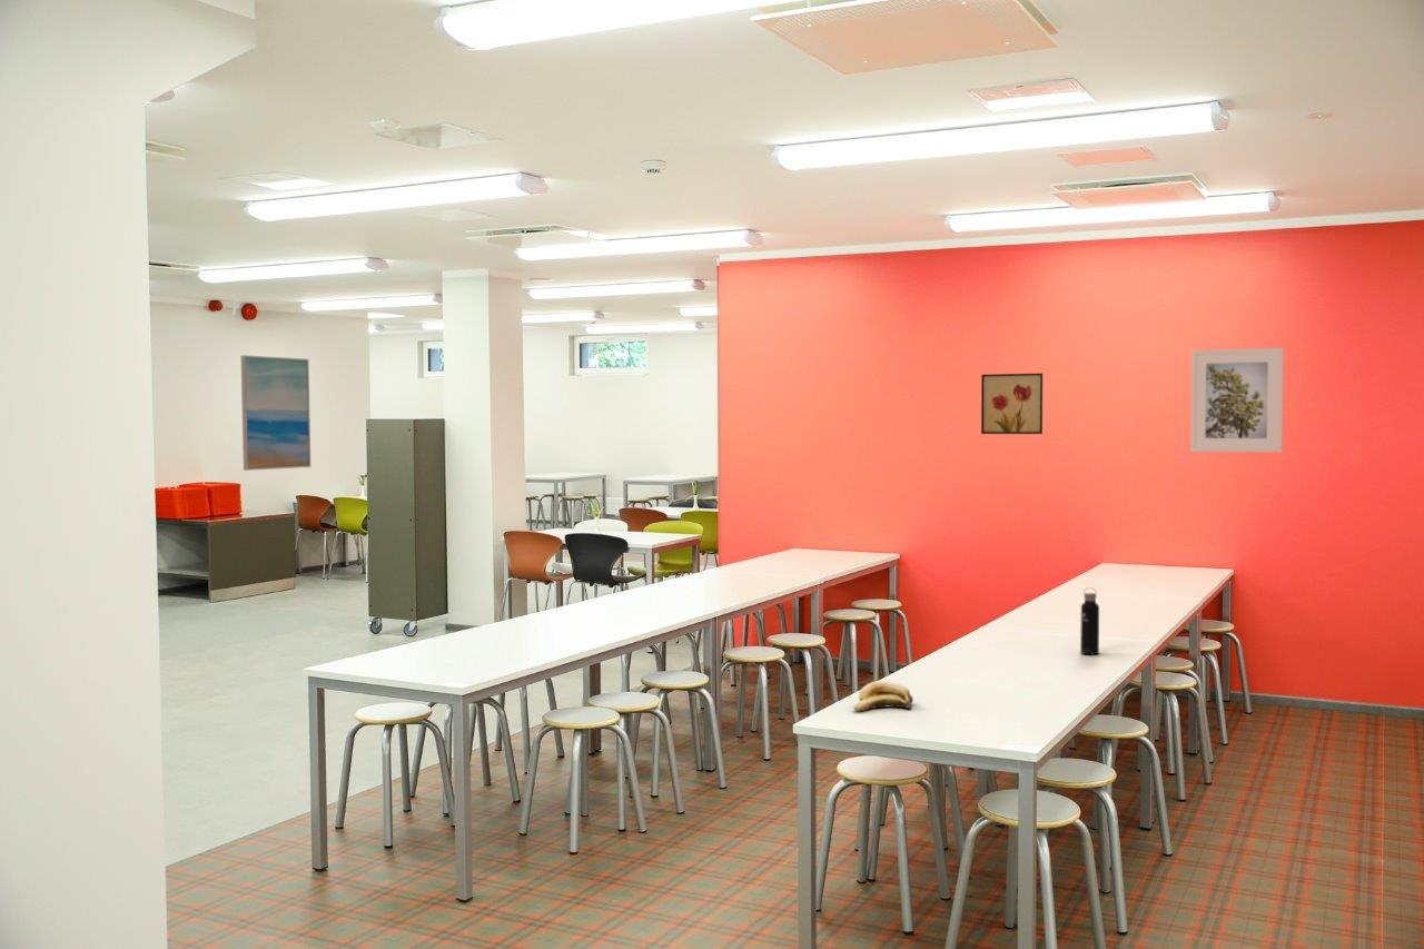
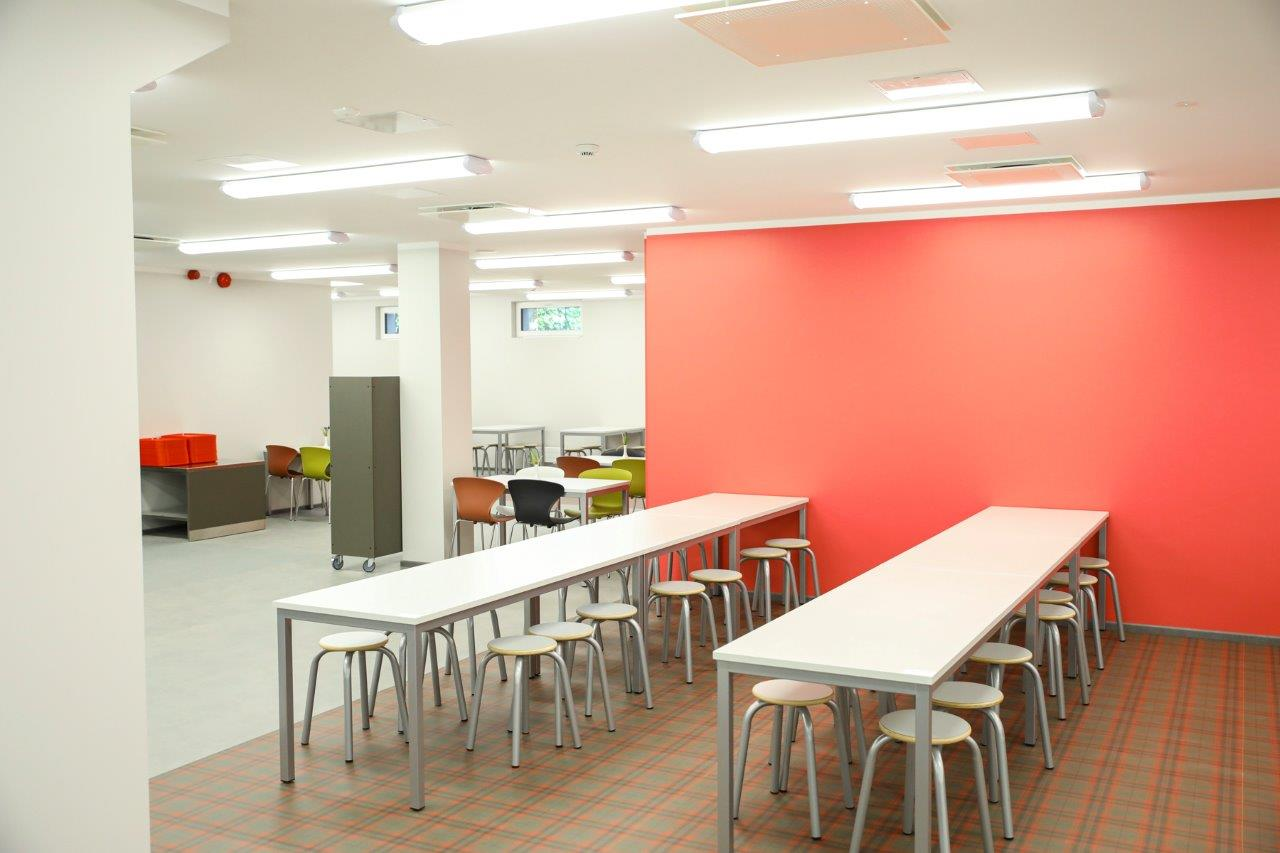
- wall art (1011, 404)
- water bottle (1089, 620)
- banana (884, 695)
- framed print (1236, 401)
- wall art (276, 413)
